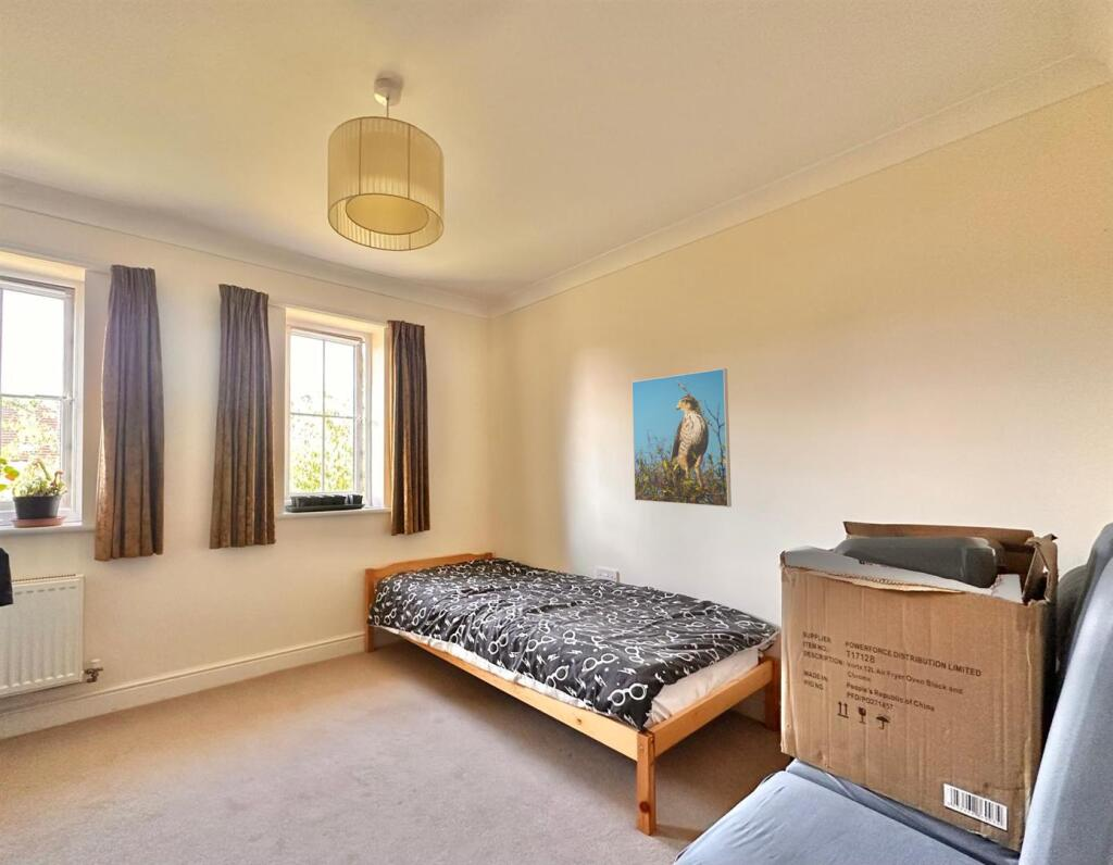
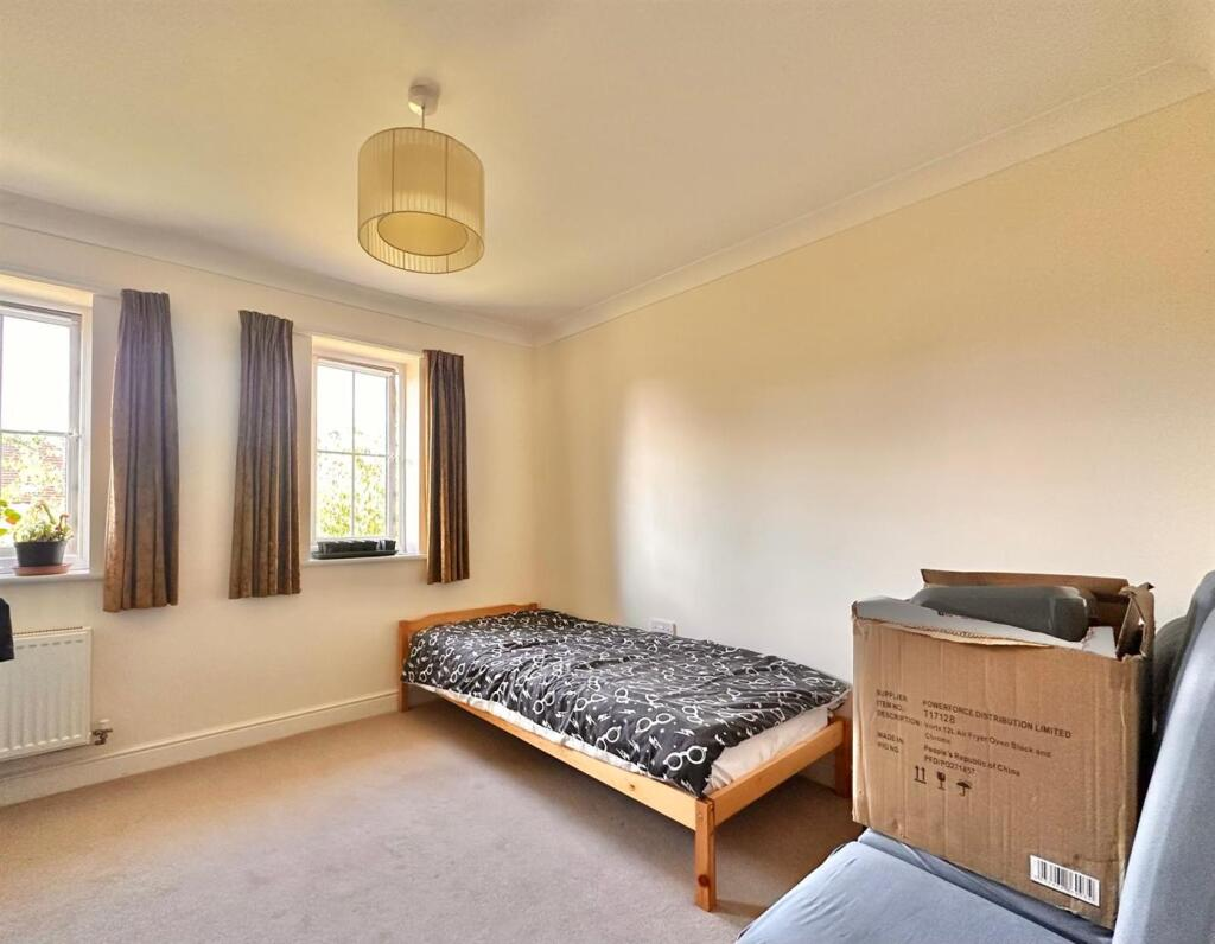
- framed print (677, 439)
